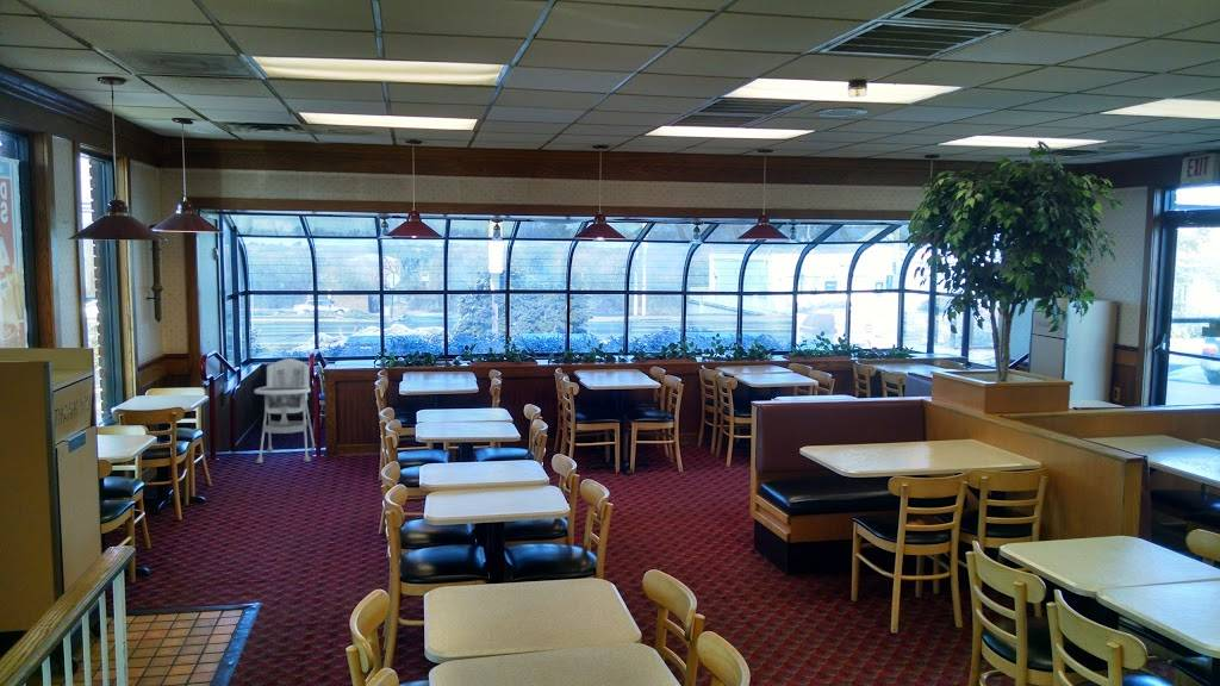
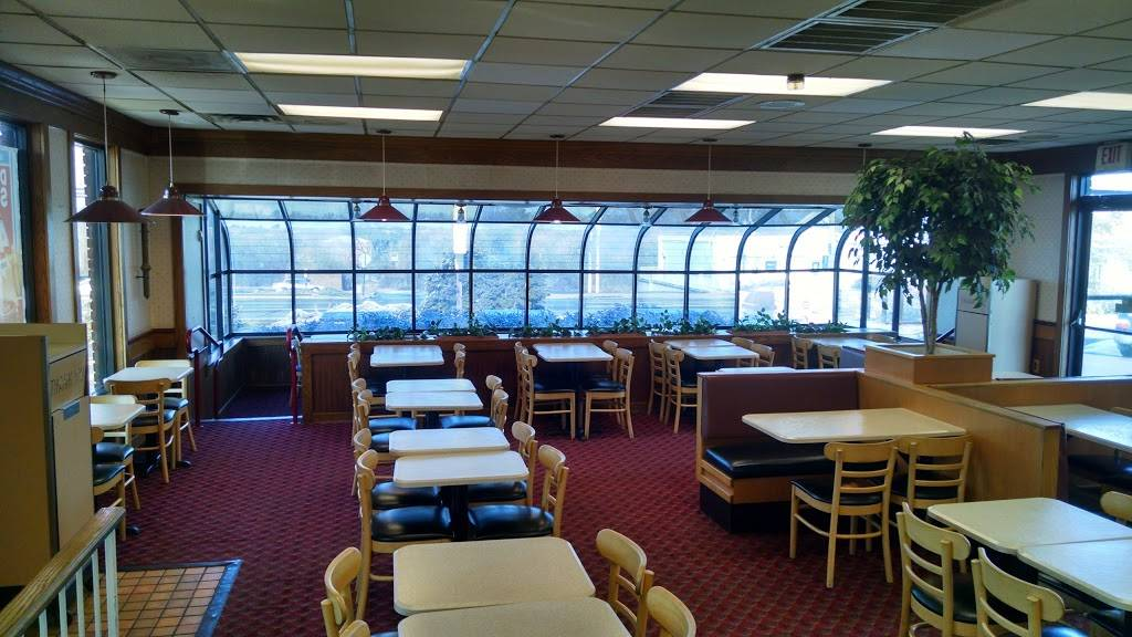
- high chair (286, 409)
